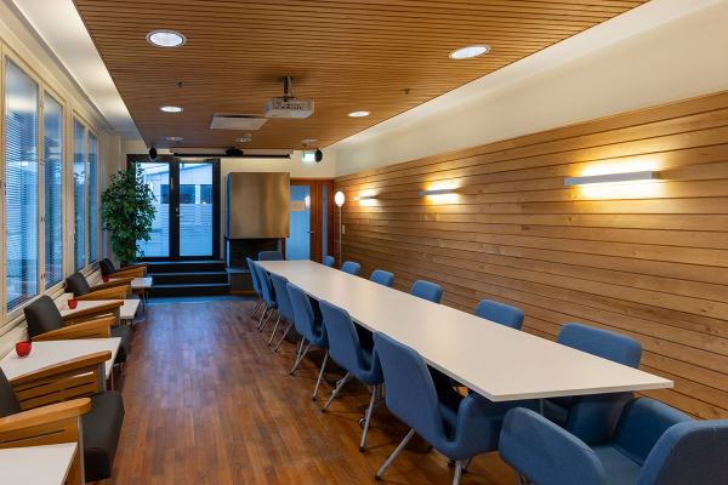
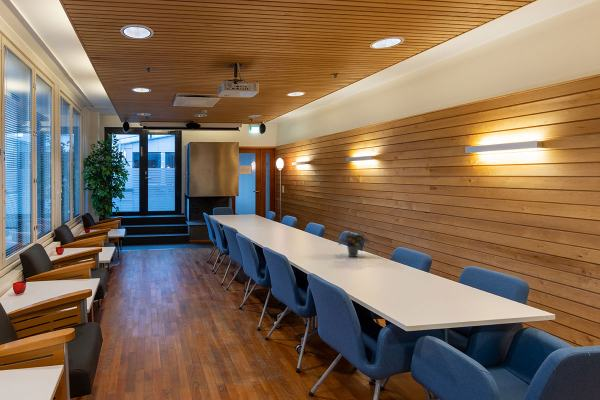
+ potted plant (353, 244)
